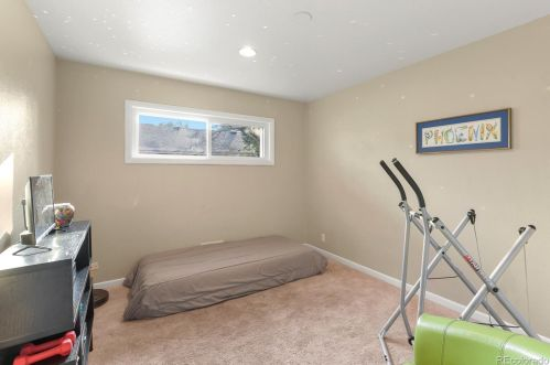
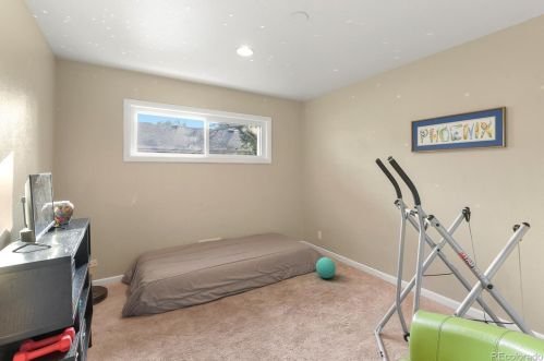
+ ball (325, 267)
